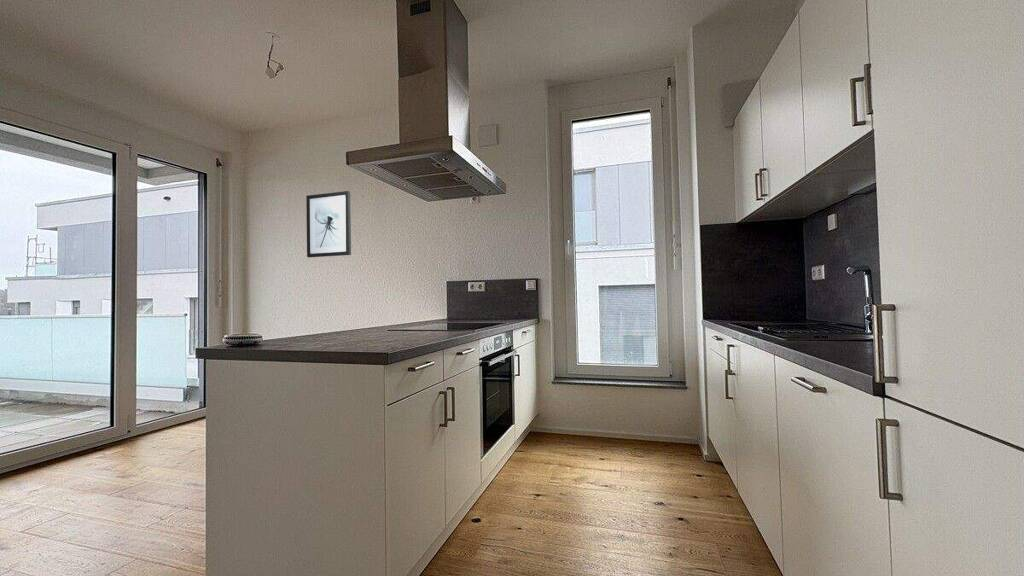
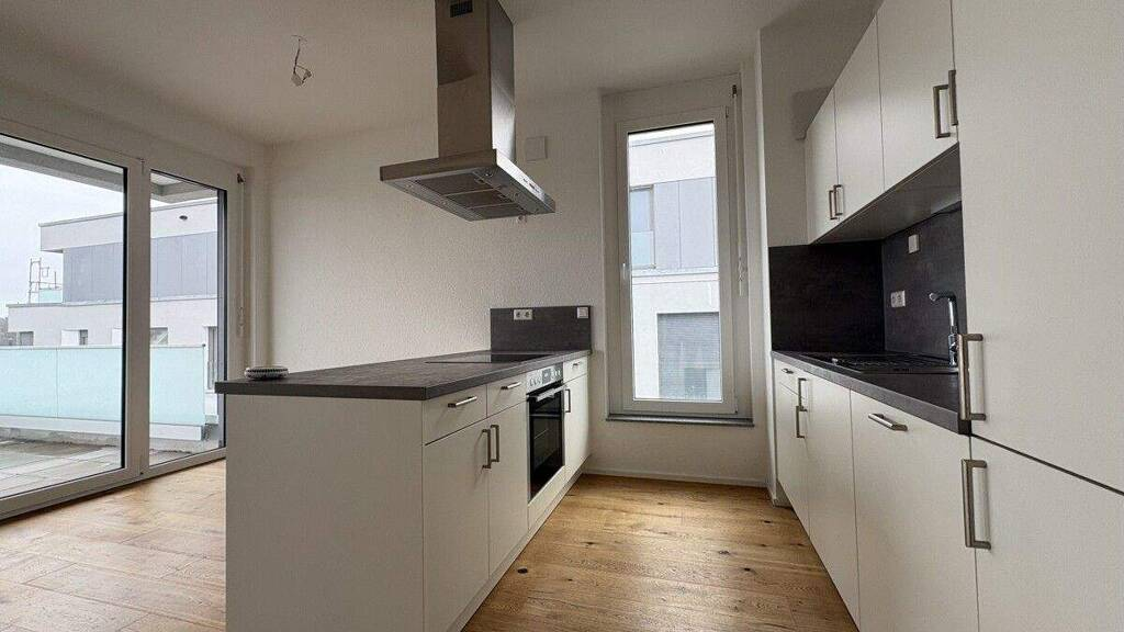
- wall art (328, 224)
